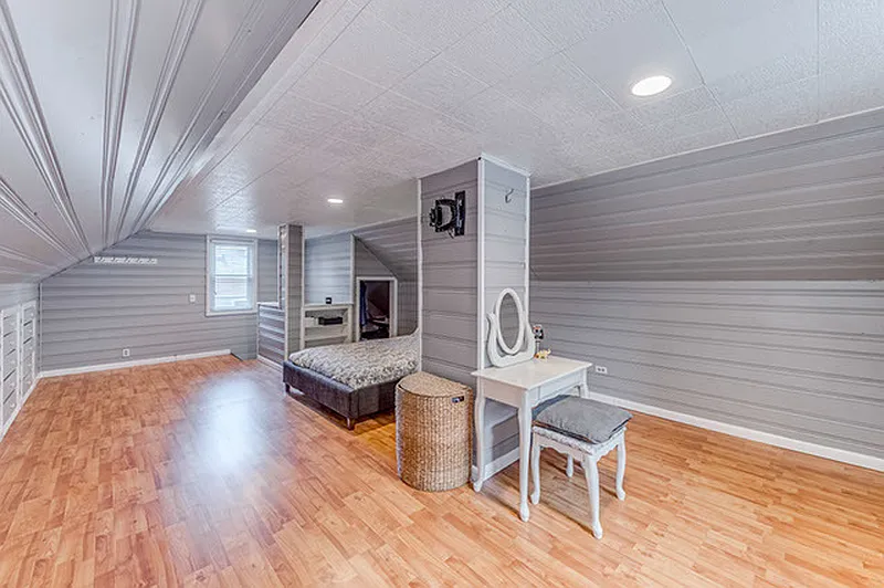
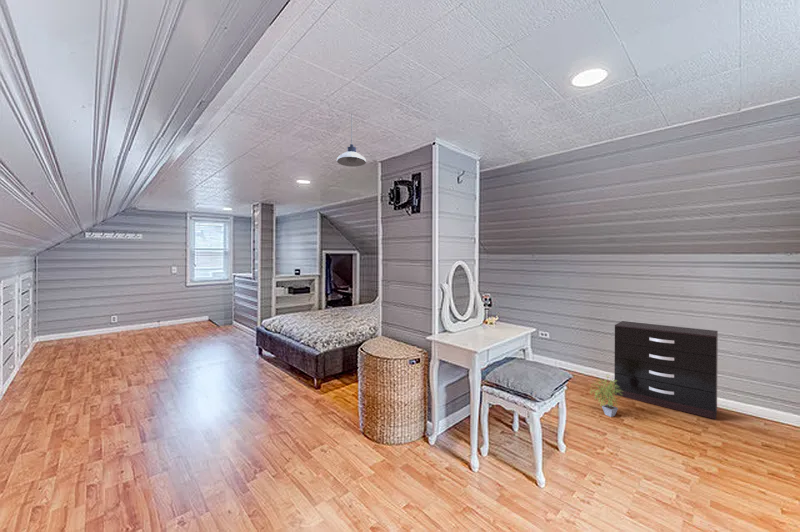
+ potted plant (606, 395)
+ pendant light (351, 138)
+ dresser (663, 364)
